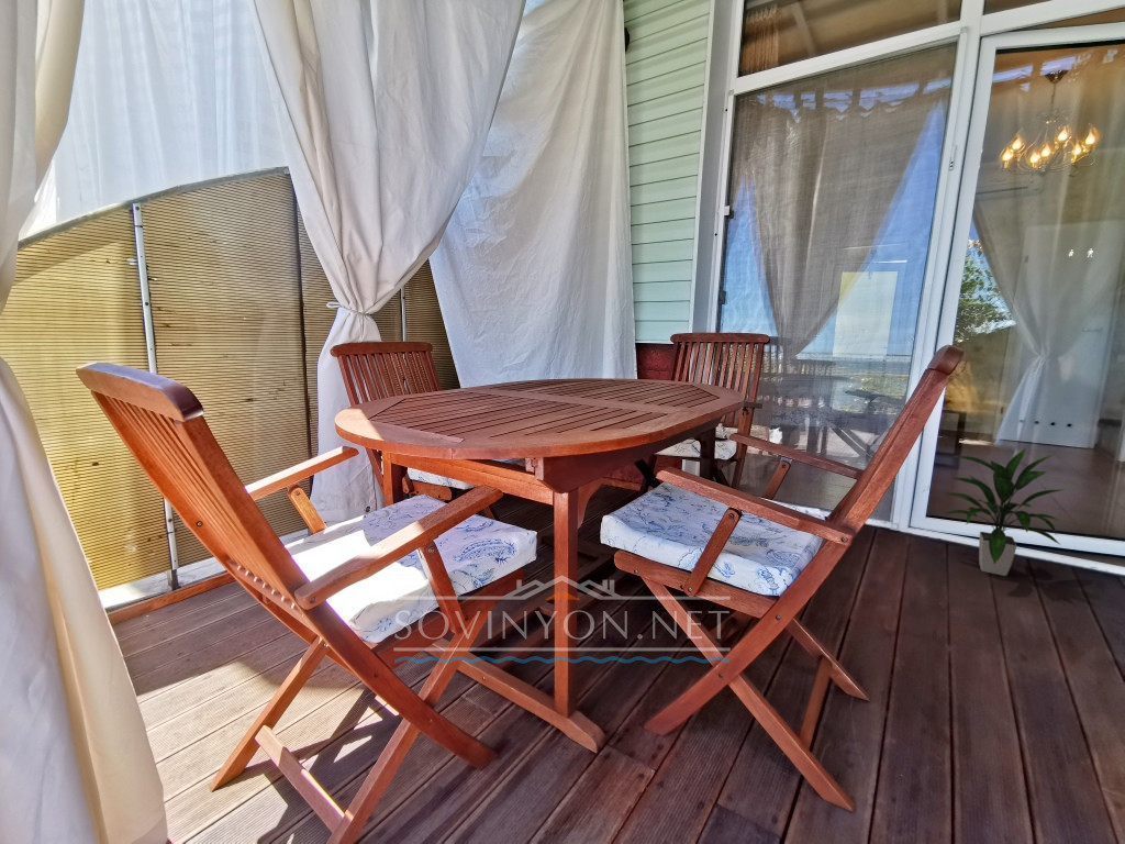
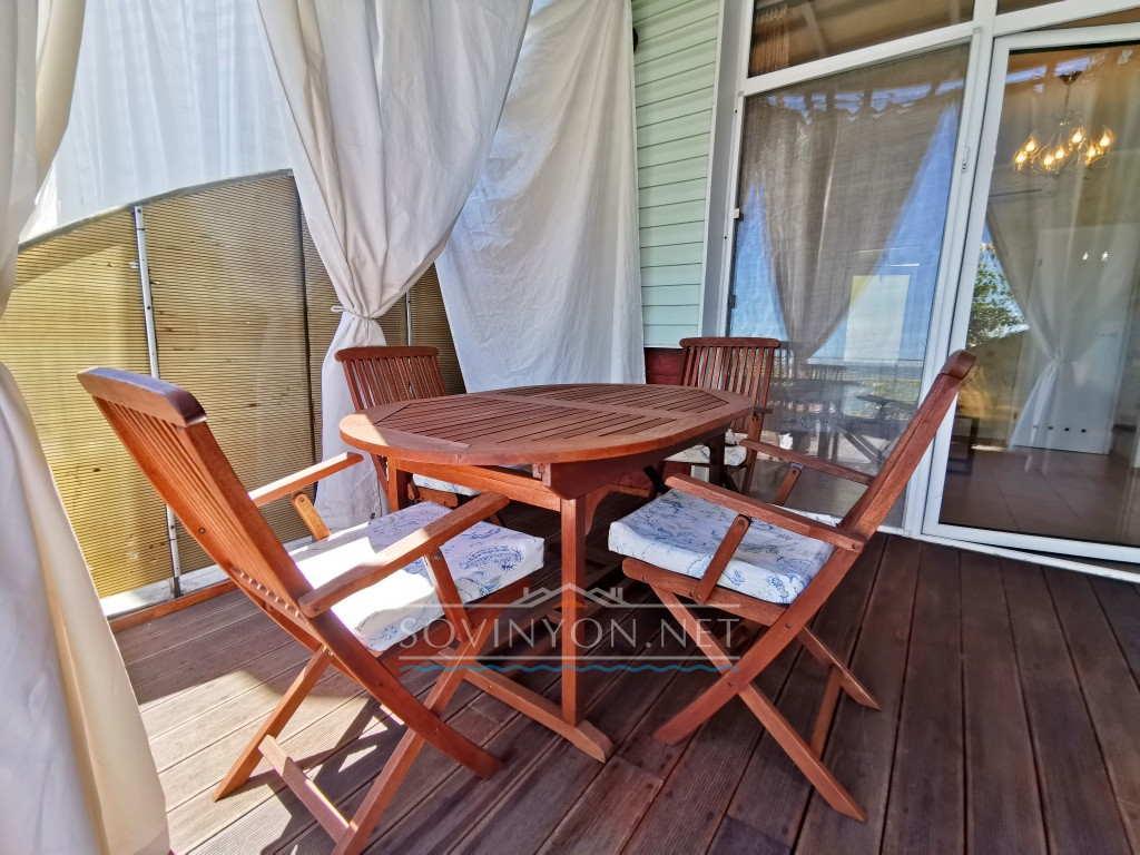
- indoor plant (1000, 510)
